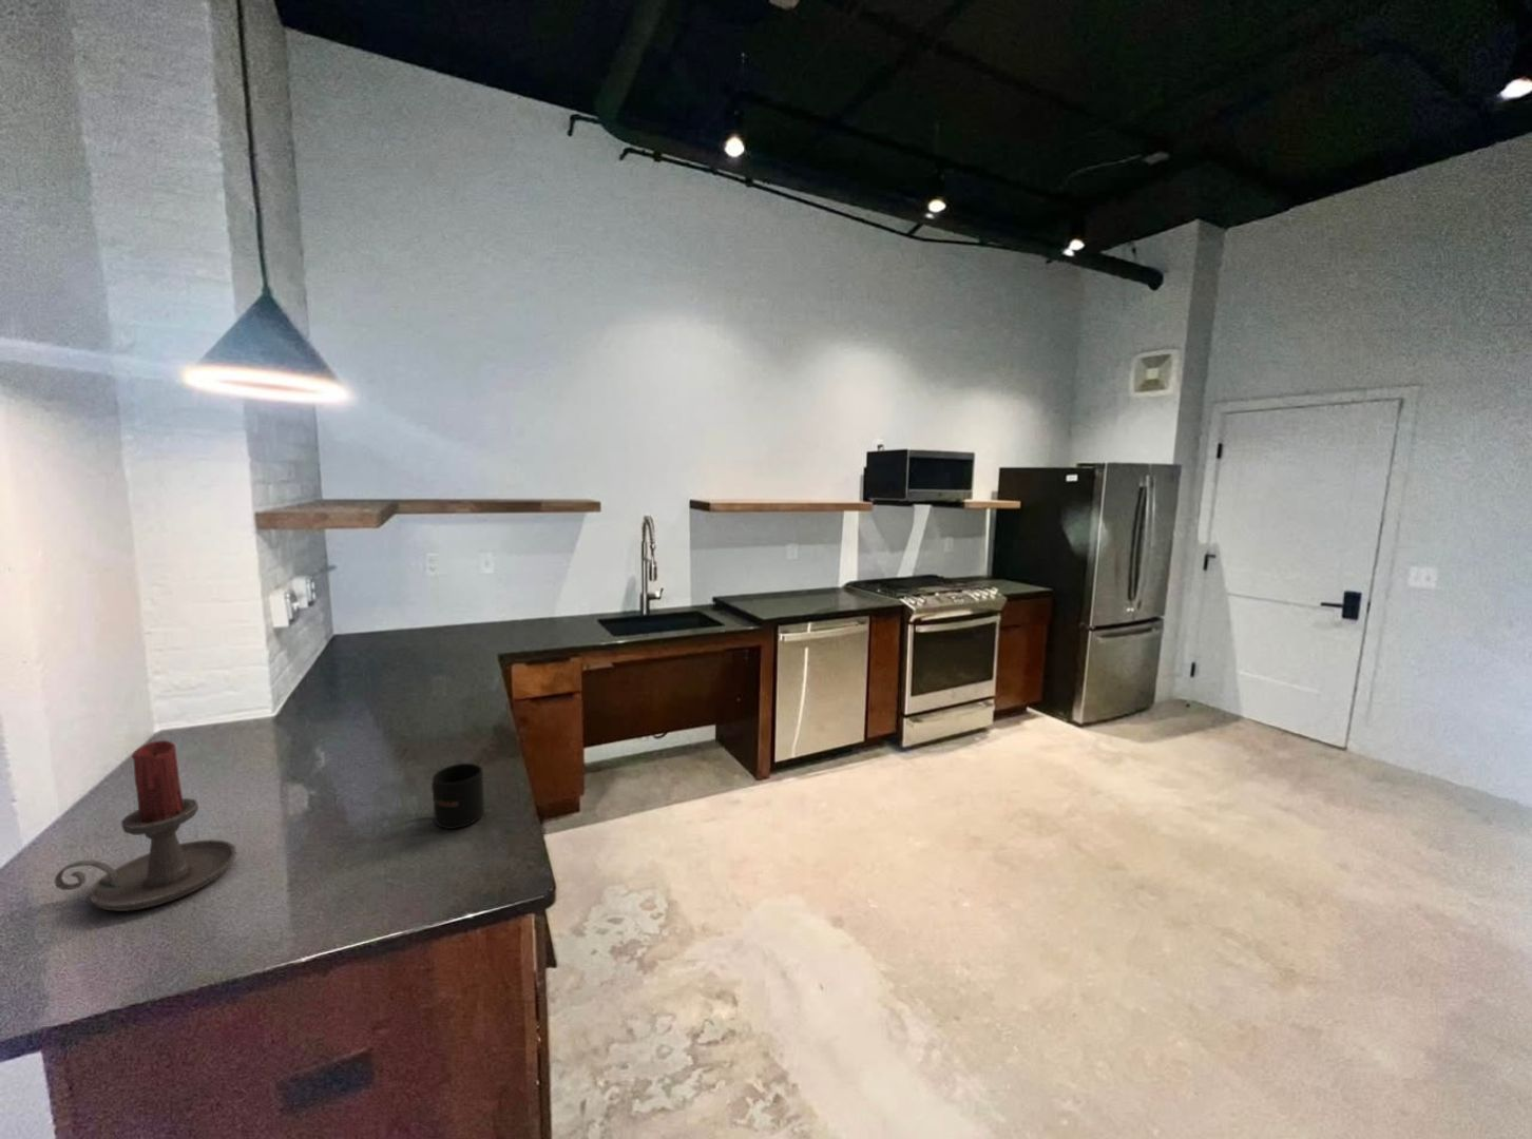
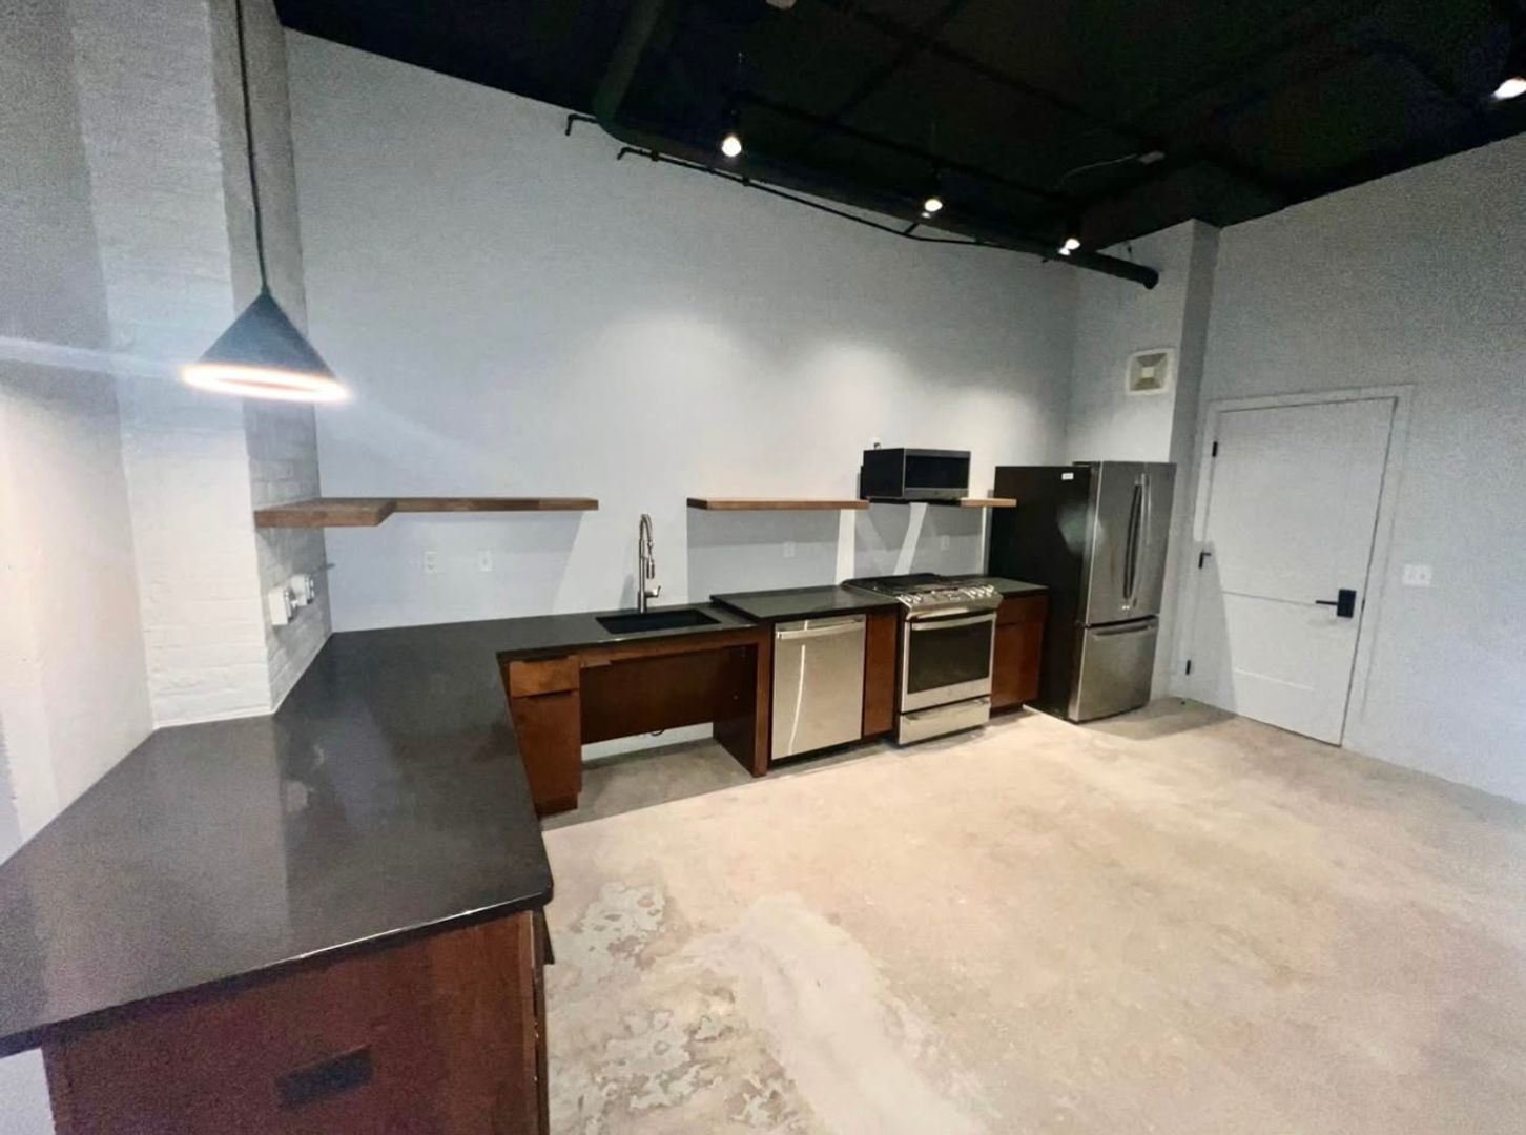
- mug (455, 793)
- candle holder (140, 816)
